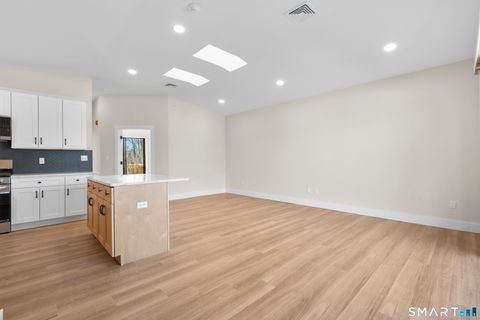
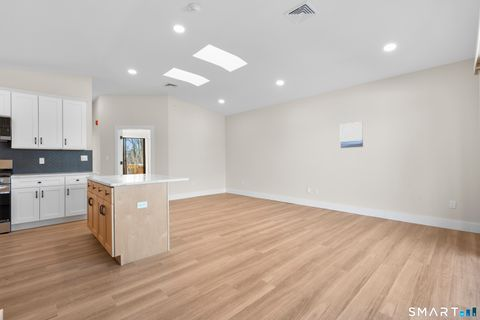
+ wall art (351, 135)
